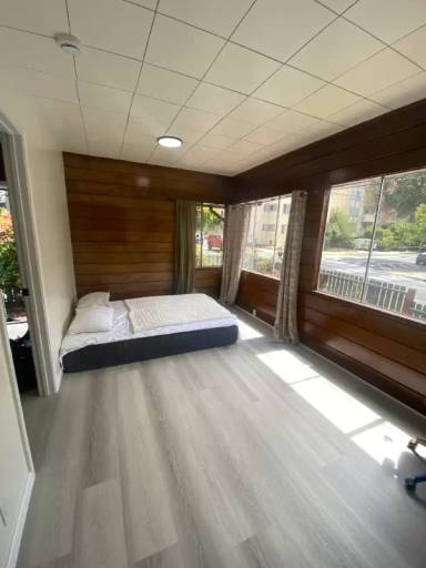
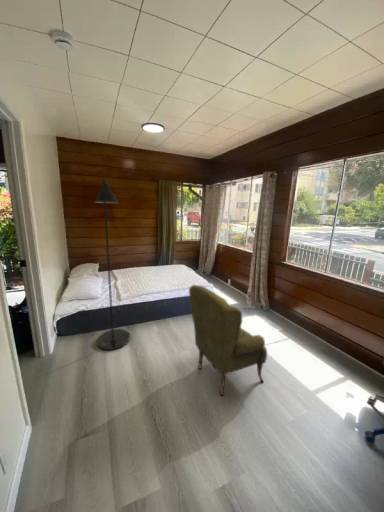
+ floor lamp (109, 266)
+ armchair (229, 331)
